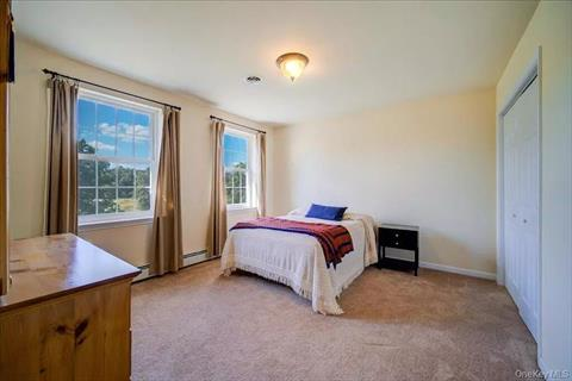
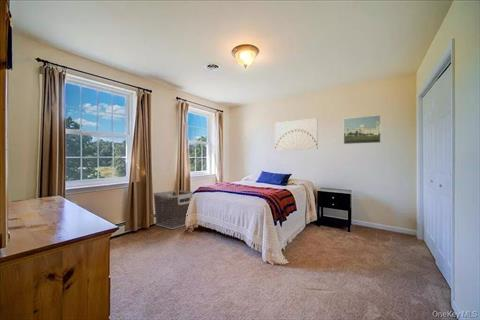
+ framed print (361, 130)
+ wall art (295, 135)
+ clothes hamper (174, 208)
